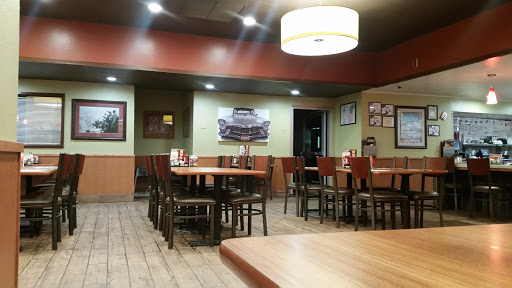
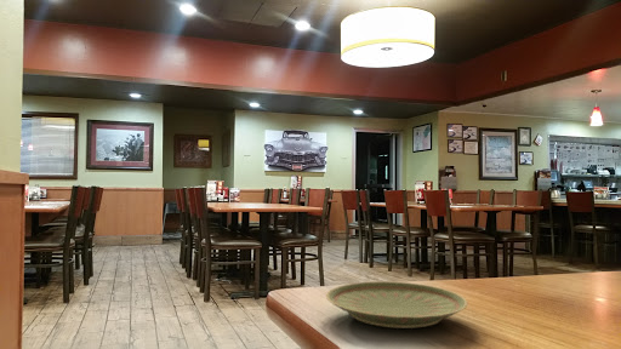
+ plate (394, 304)
